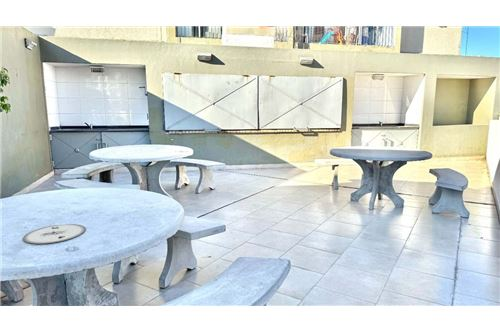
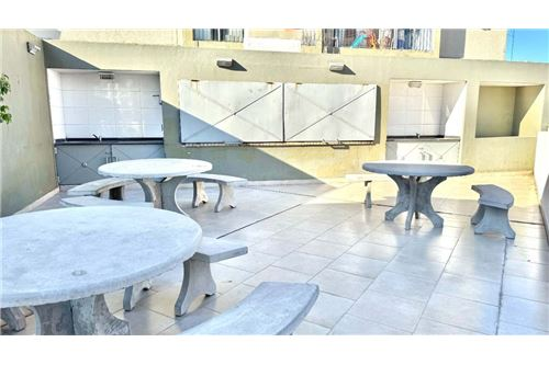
- plate (55, 232)
